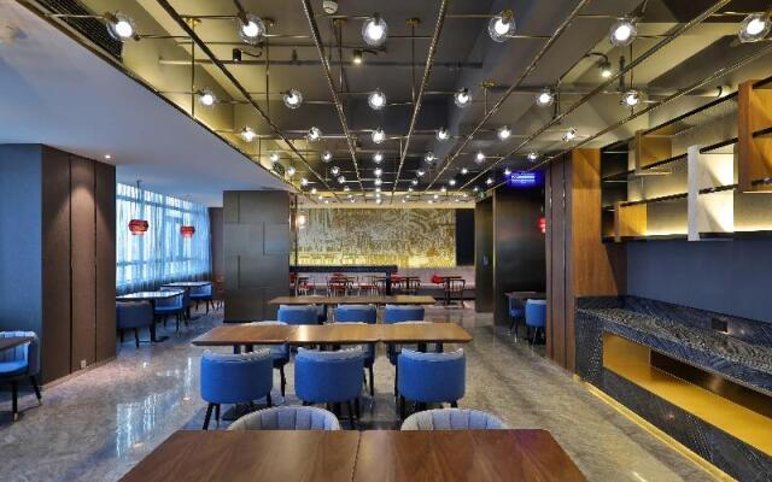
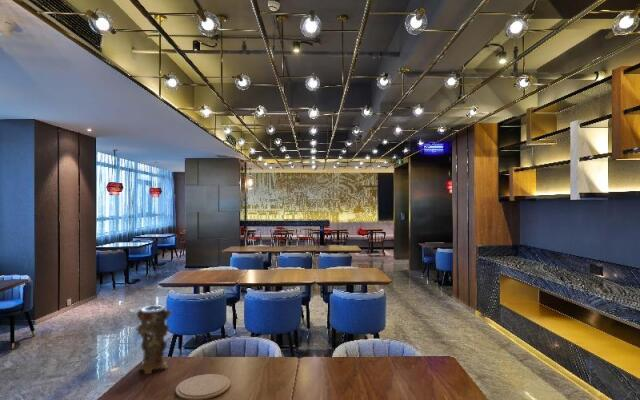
+ plate (203, 385)
+ decorative vase (152, 338)
